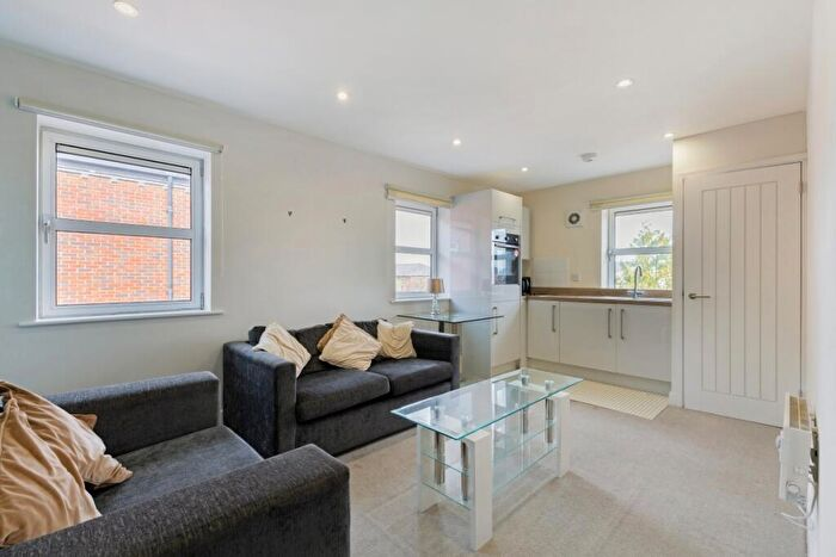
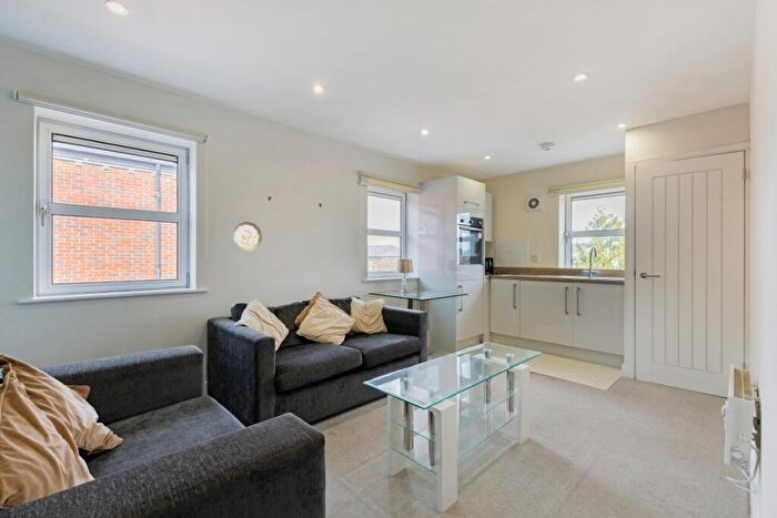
+ decorative plate (246, 236)
